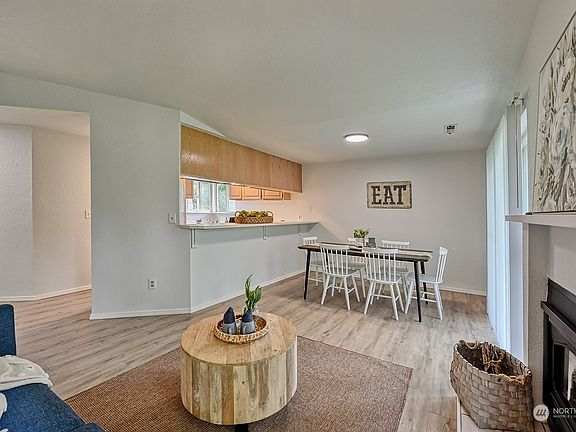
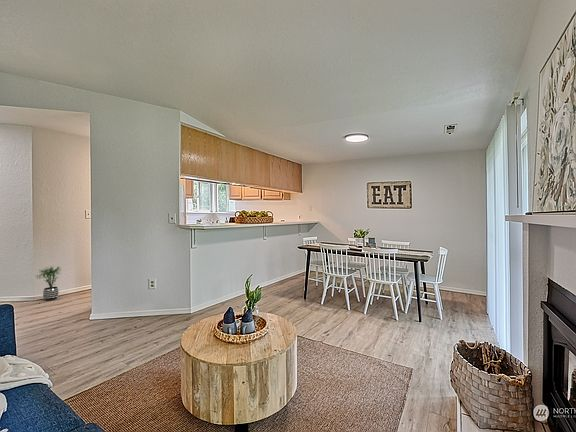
+ potted plant (49, 282)
